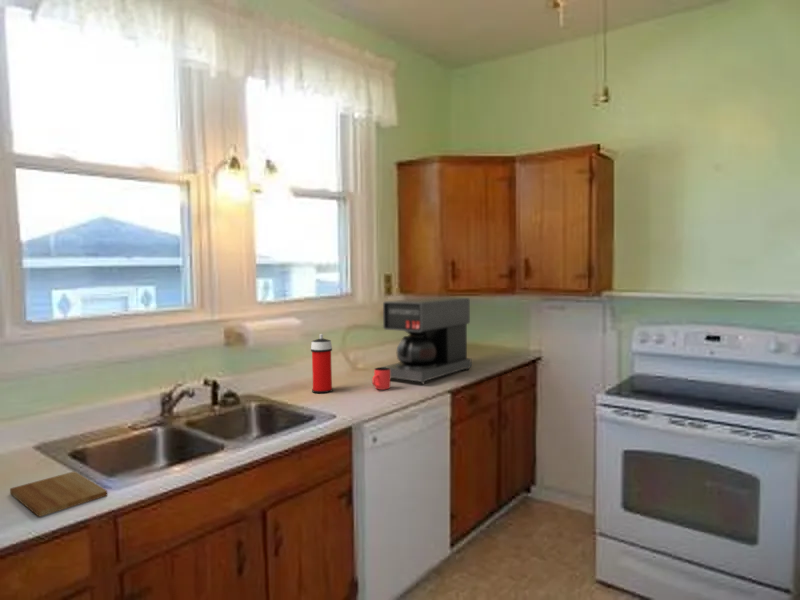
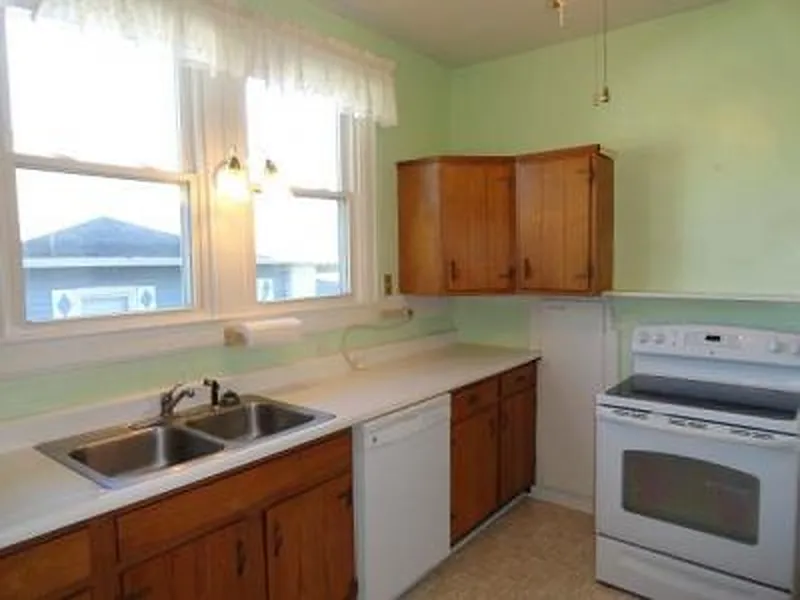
- cup (380, 379)
- cutting board (58, 492)
- spray can (321, 362)
- coffee maker (428, 337)
